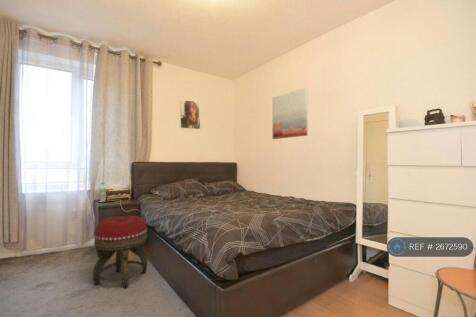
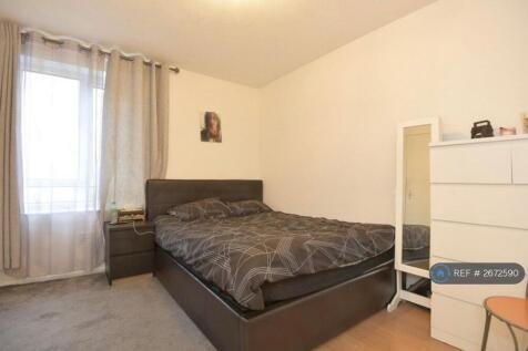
- footstool (121, 248)
- wall art (288, 115)
